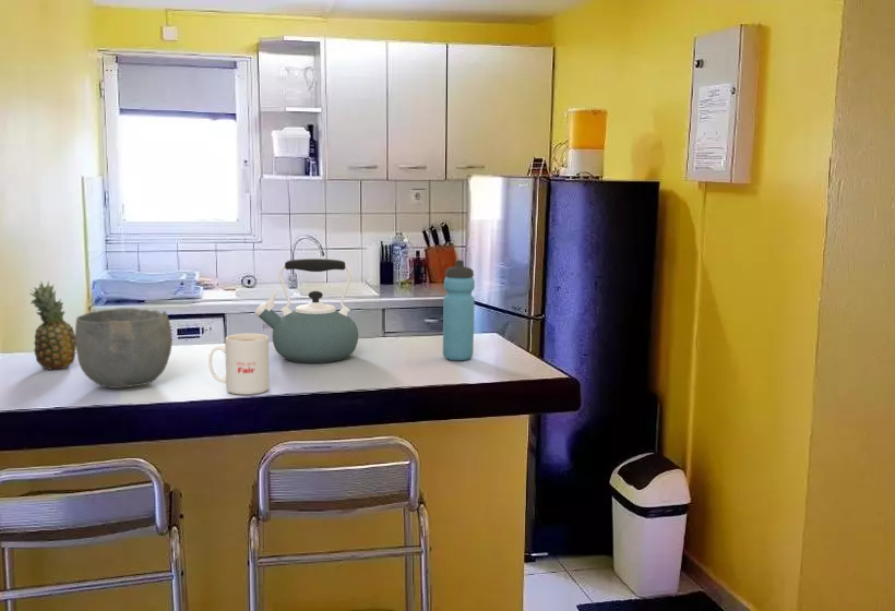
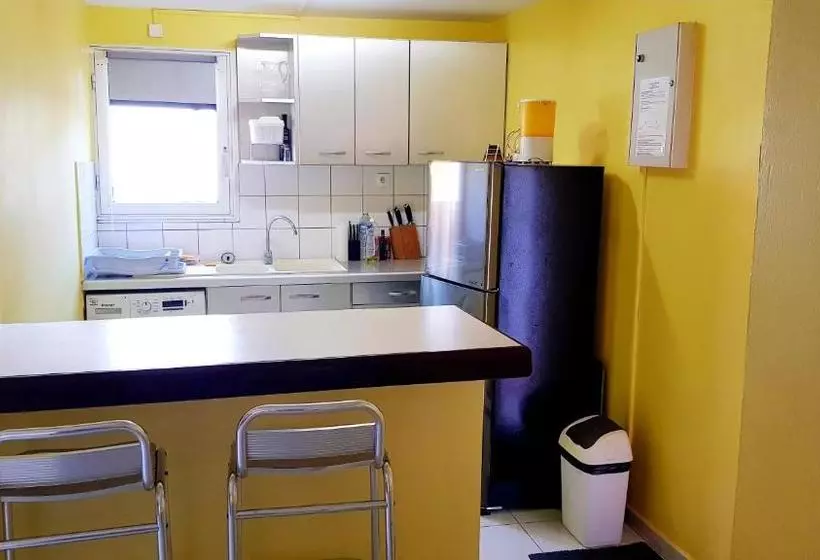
- fruit (52, 324)
- bowl (124, 349)
- kettle (307, 308)
- water bottle (458, 309)
- mug (239, 363)
